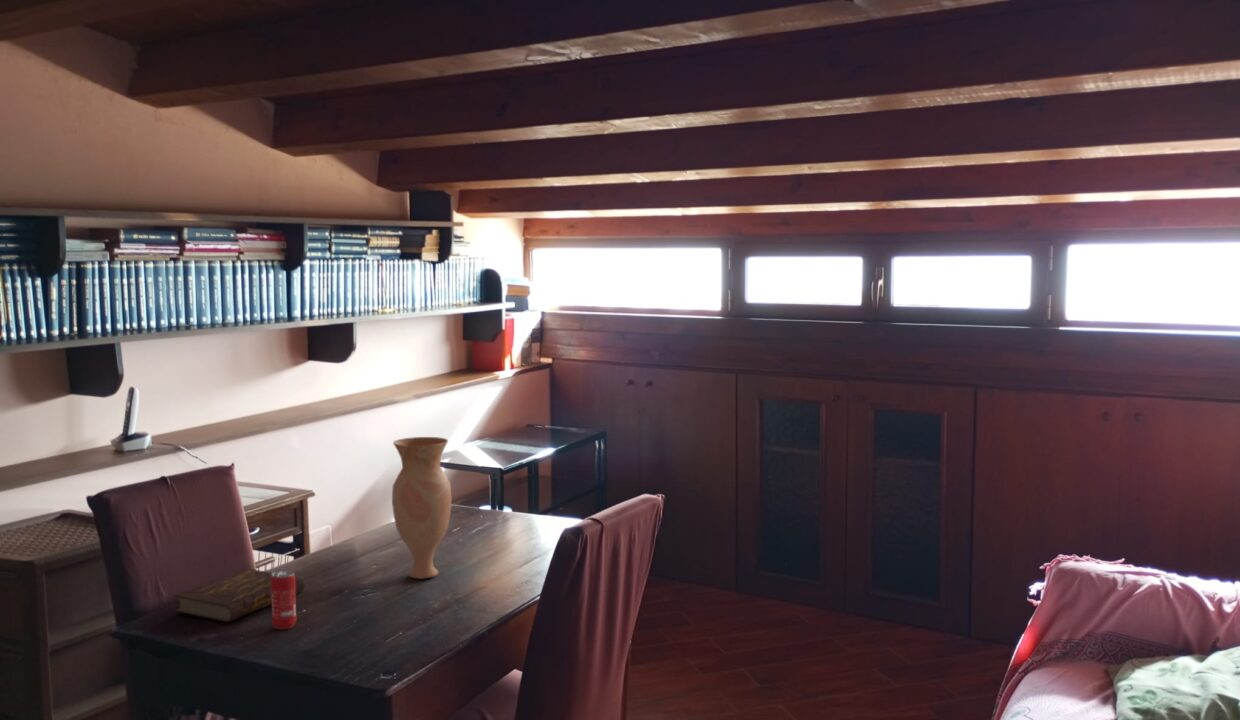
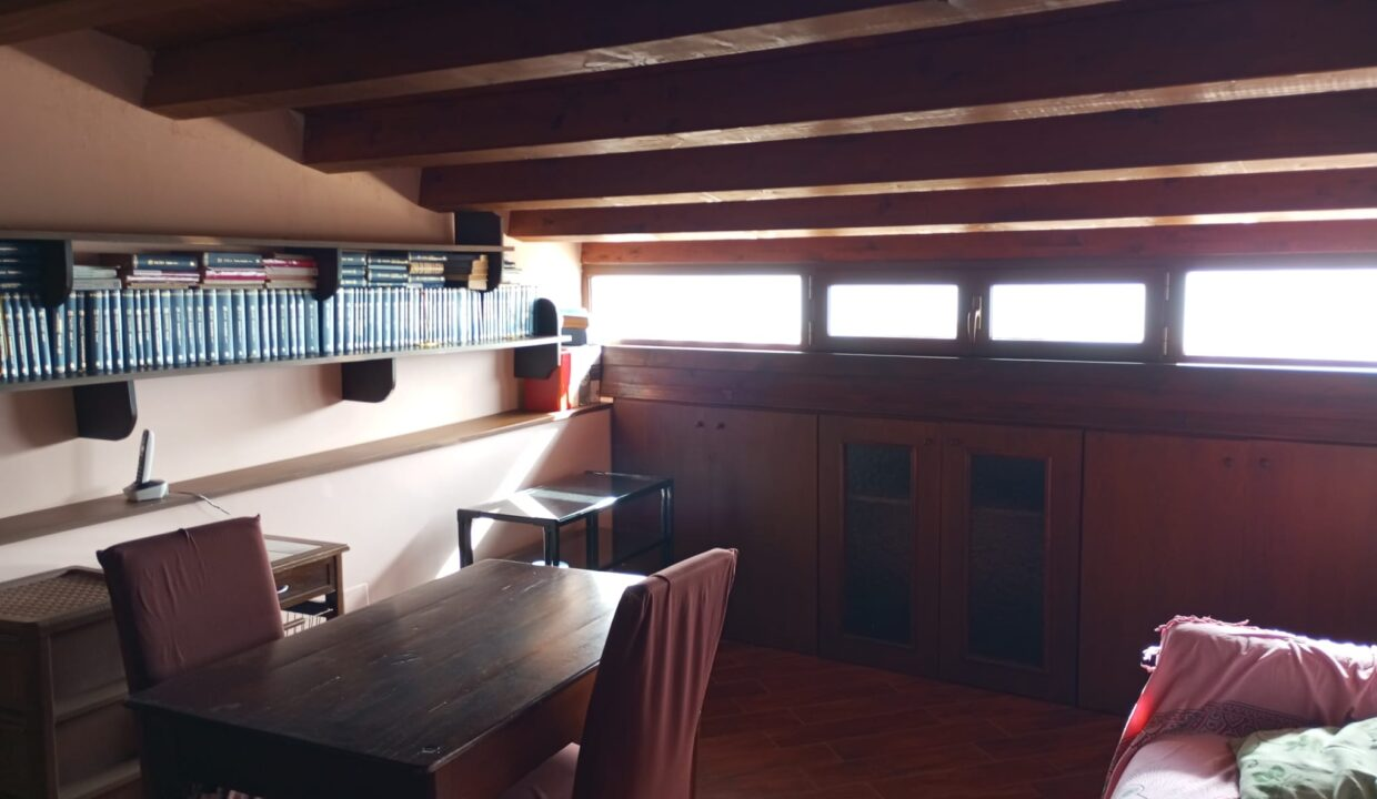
- vase (422, 508)
- beverage can (283, 599)
- book (241, 594)
